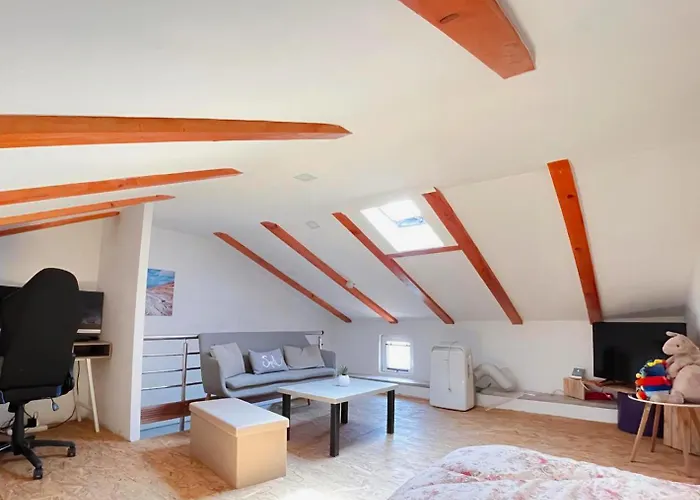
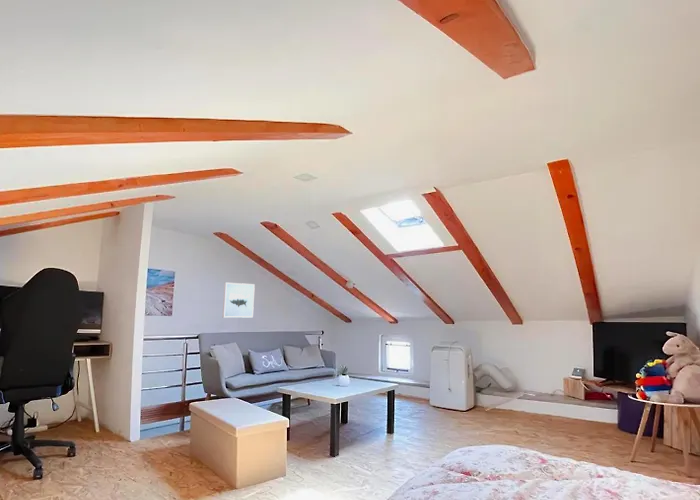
+ wall art (239, 300)
